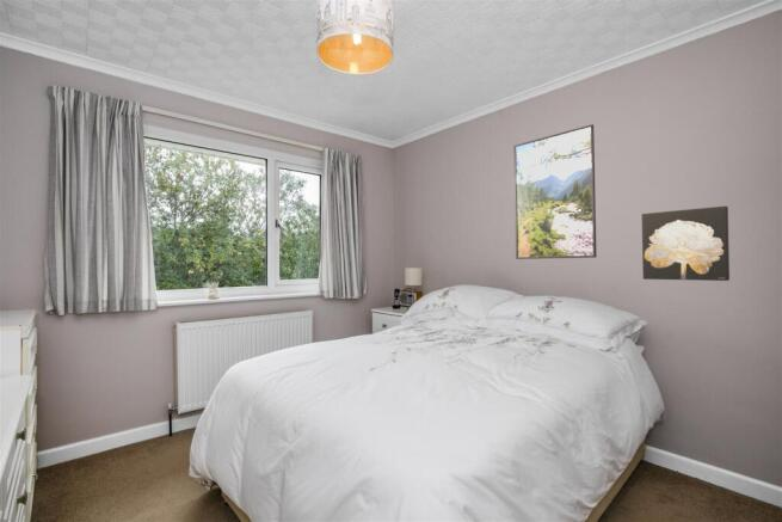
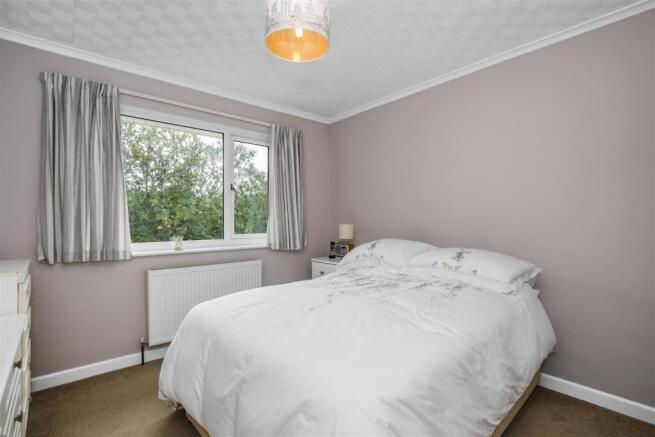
- wall art (683, 245)
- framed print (552, 197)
